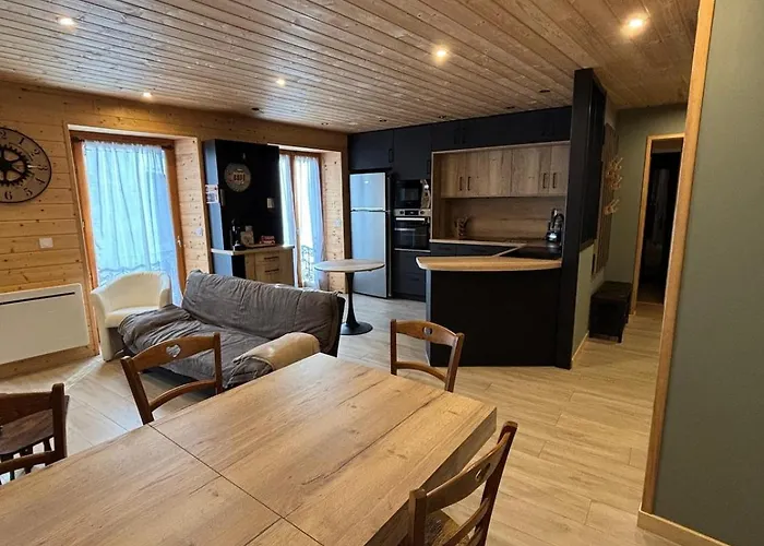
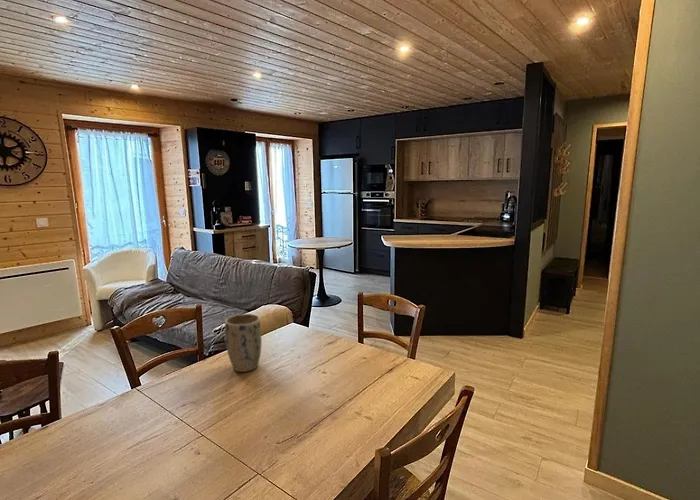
+ plant pot (244, 343)
